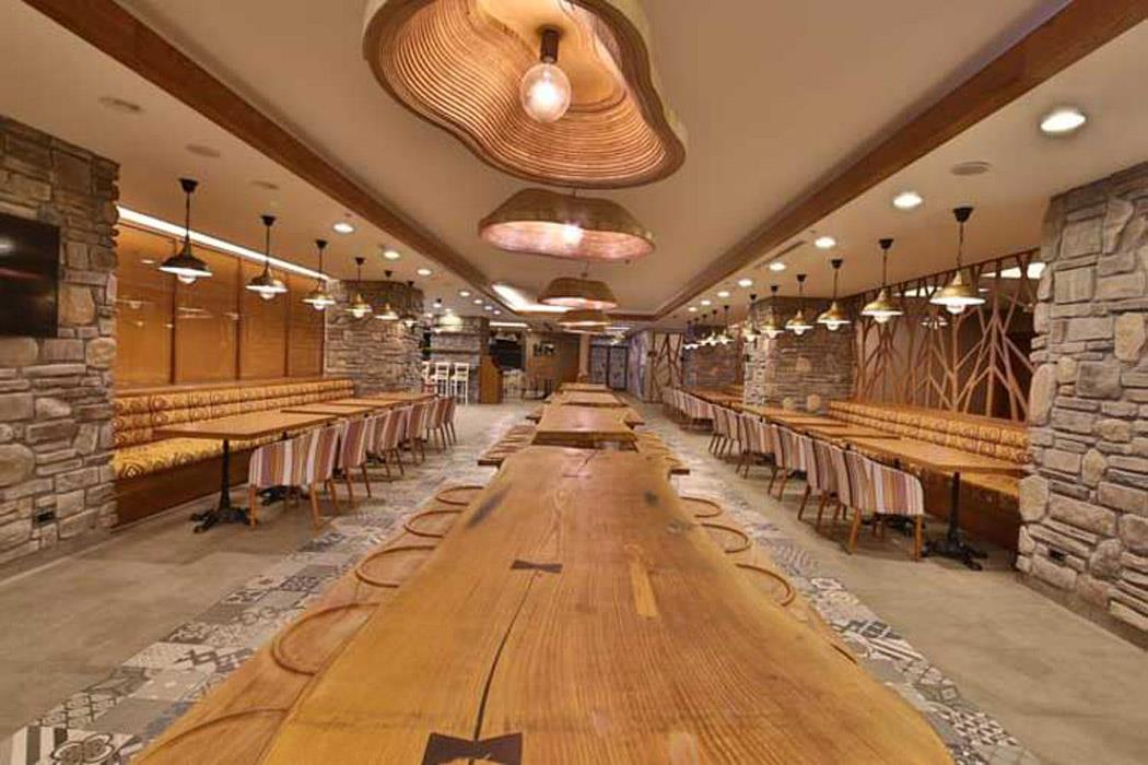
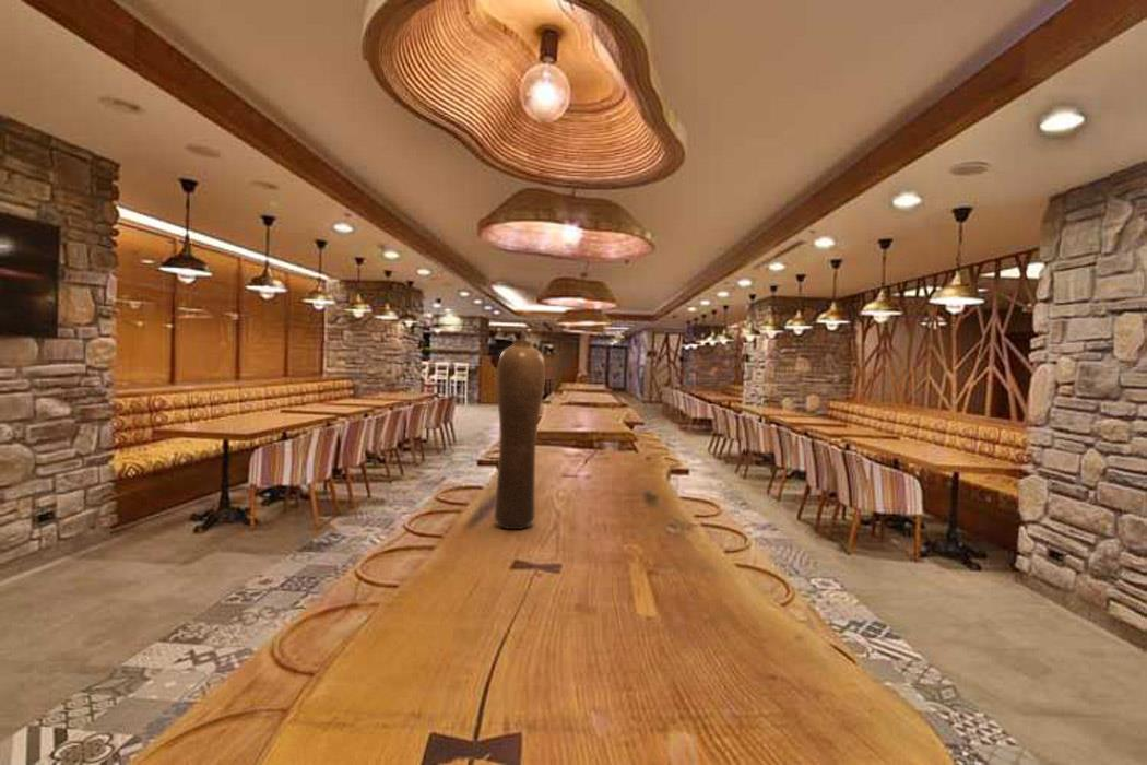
+ vase (518, 433)
